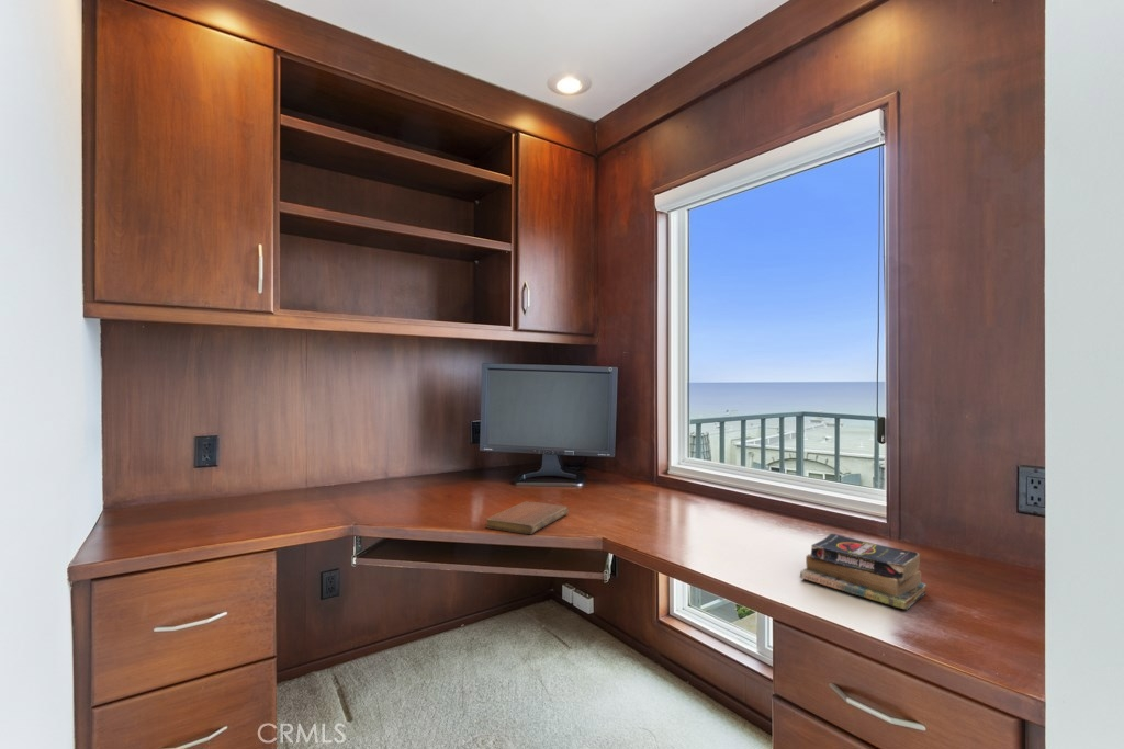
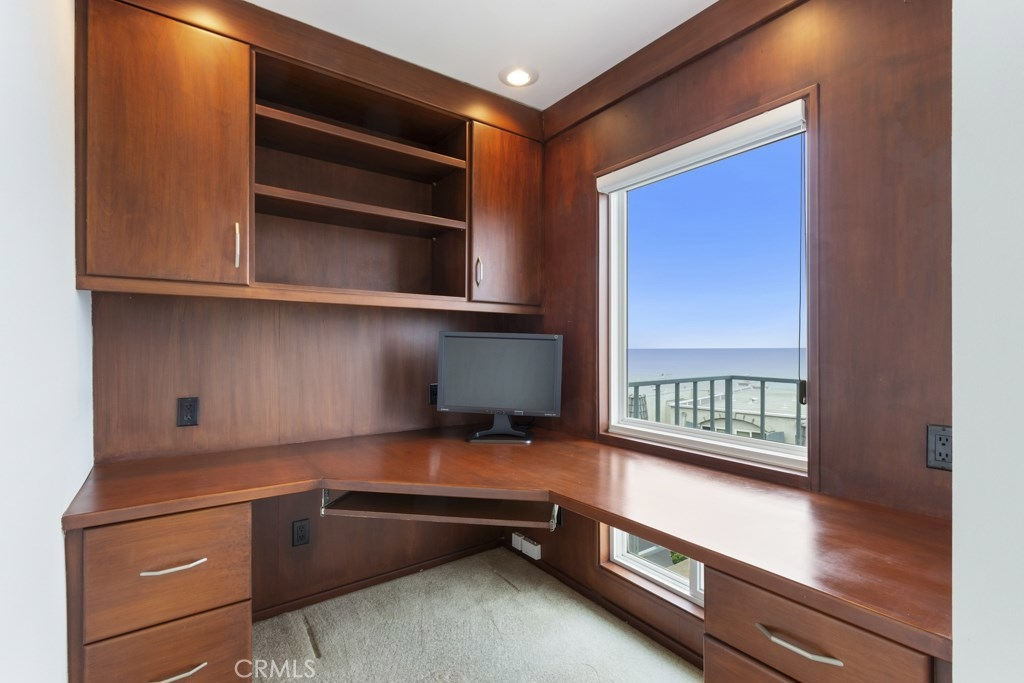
- books (861, 567)
- notebook (528, 515)
